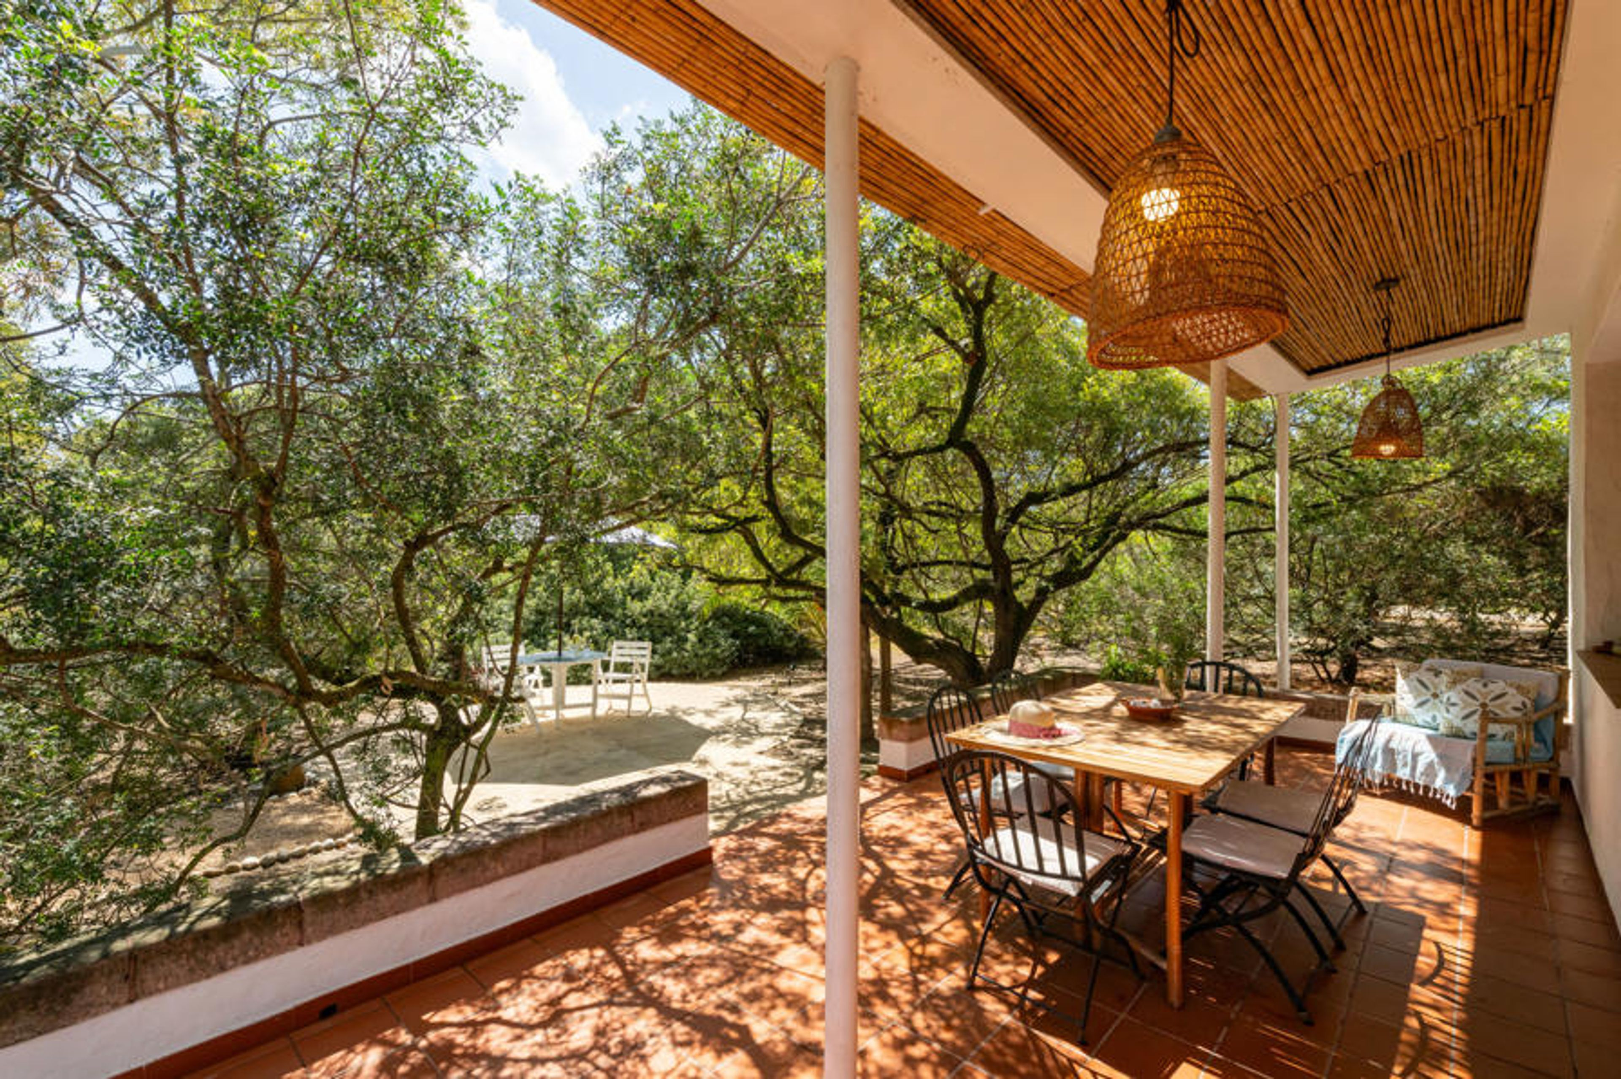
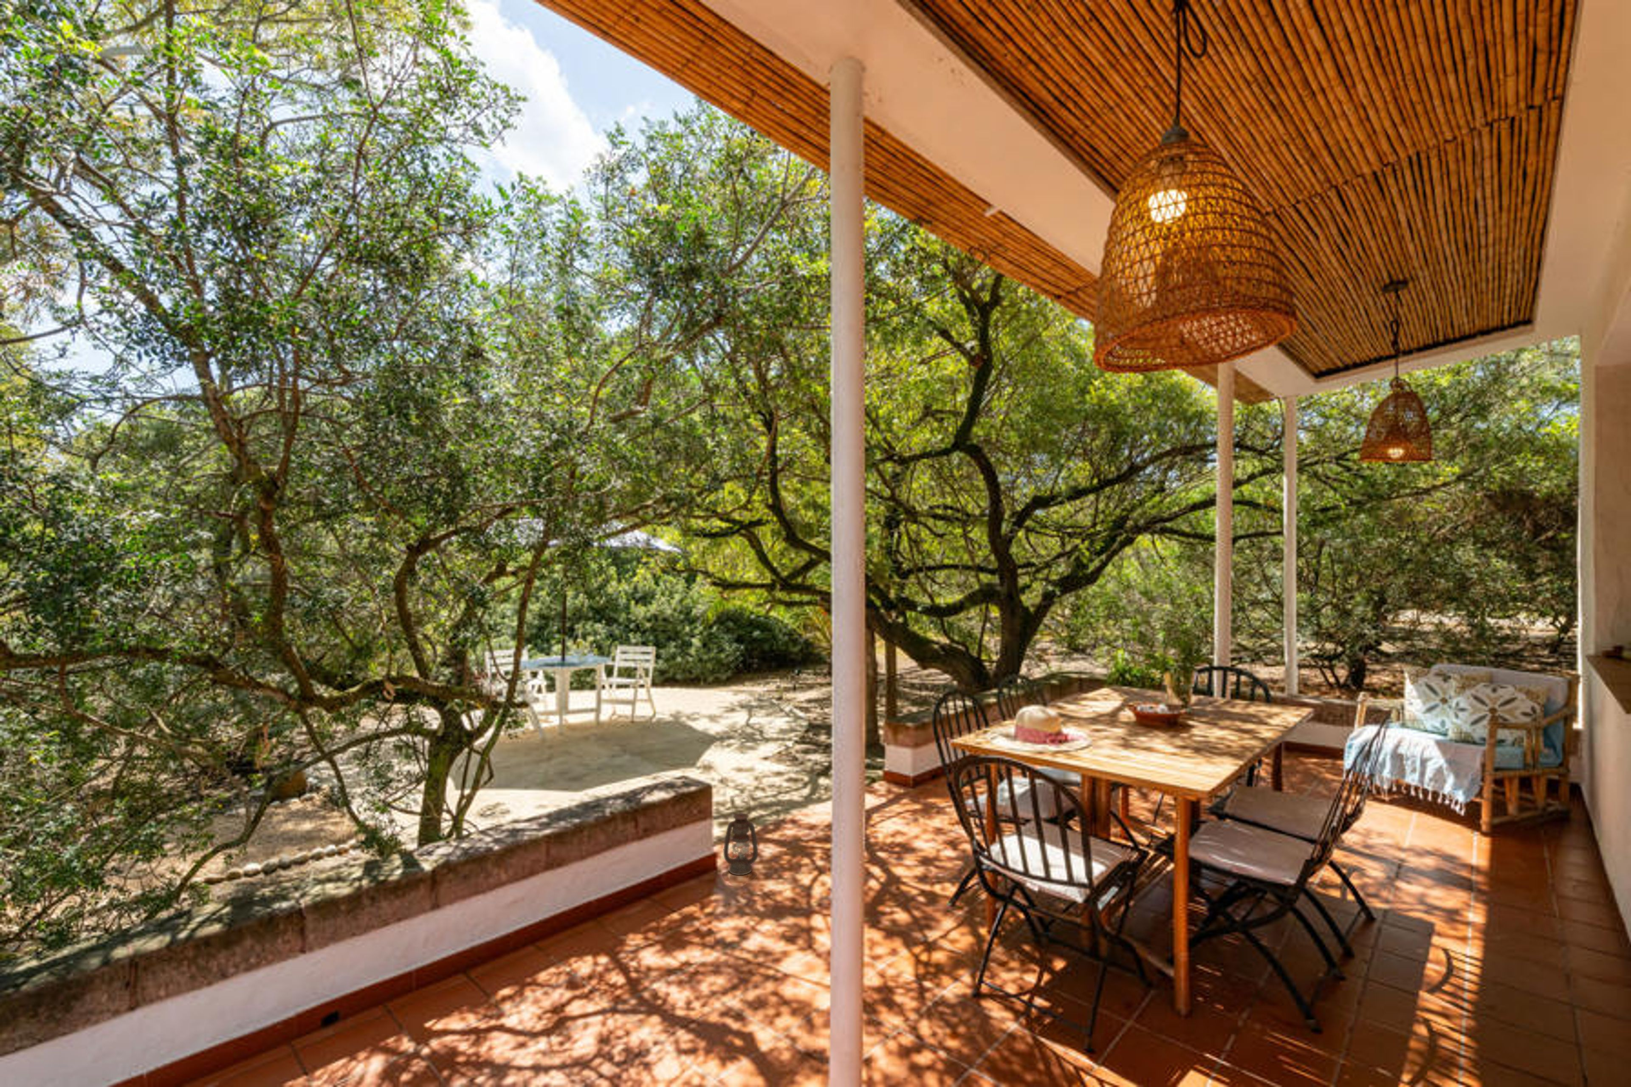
+ lantern (741, 832)
